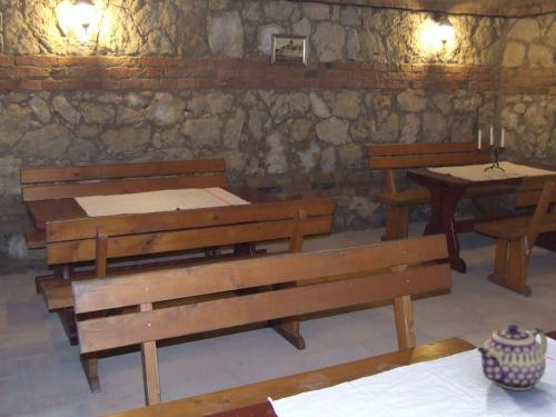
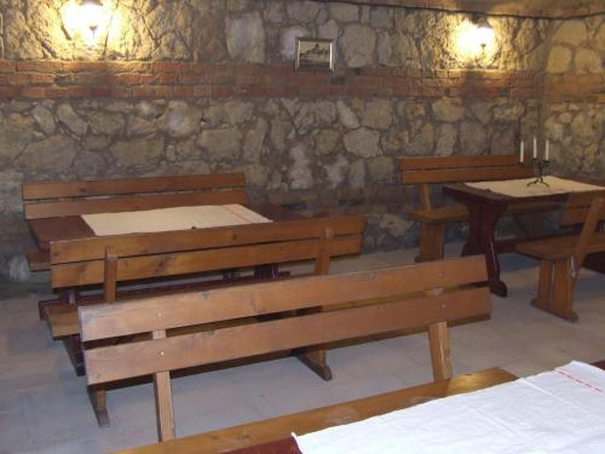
- teapot (513, 353)
